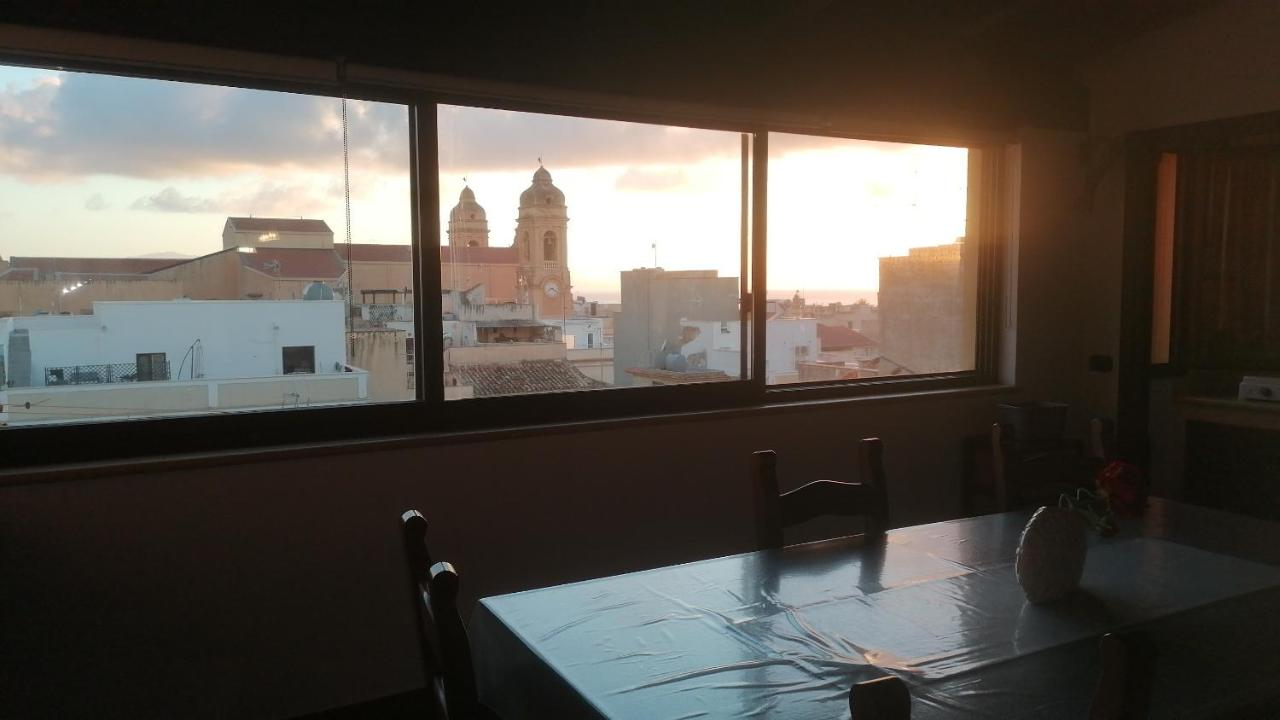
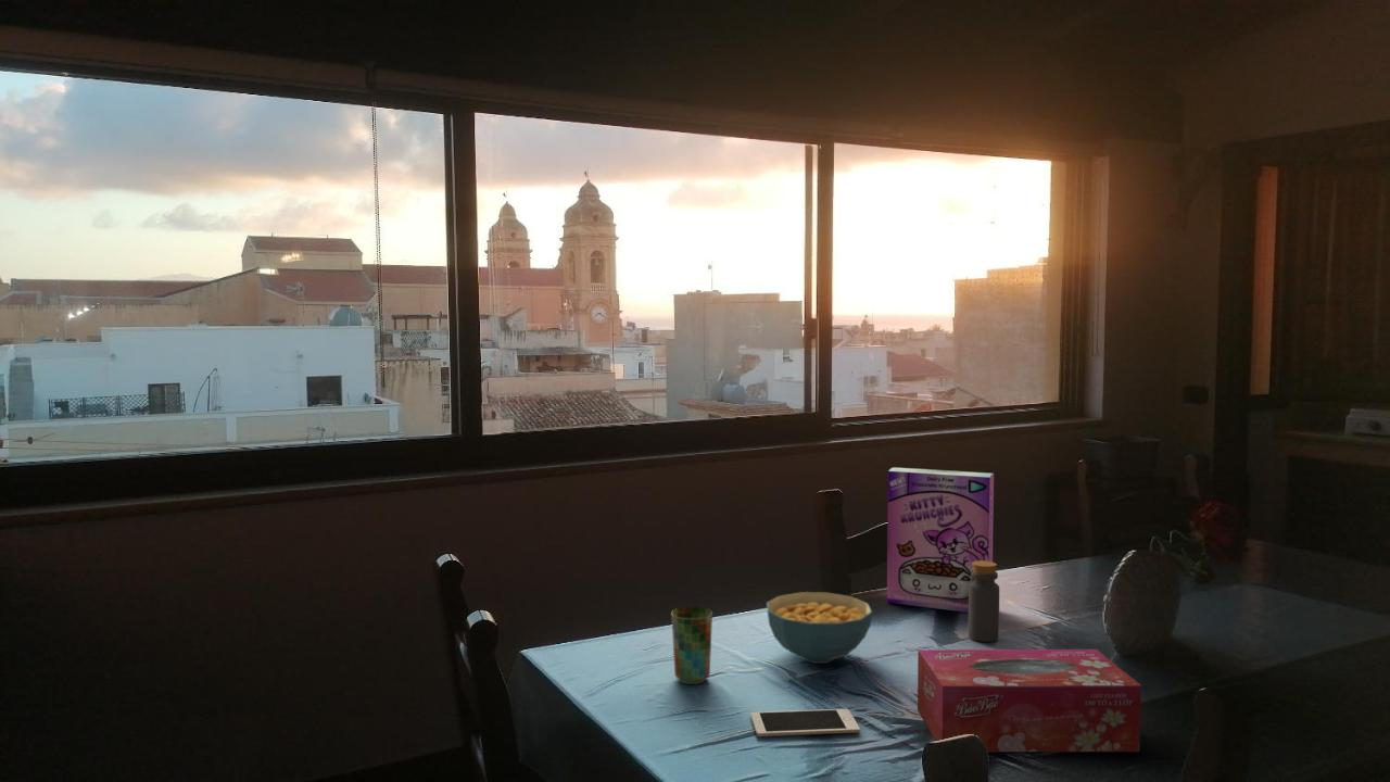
+ cereal bowl (818, 632)
+ cell phone (804, 722)
+ cup (692, 645)
+ tissue box (1023, 697)
+ cereal box (939, 538)
+ bottle (984, 600)
